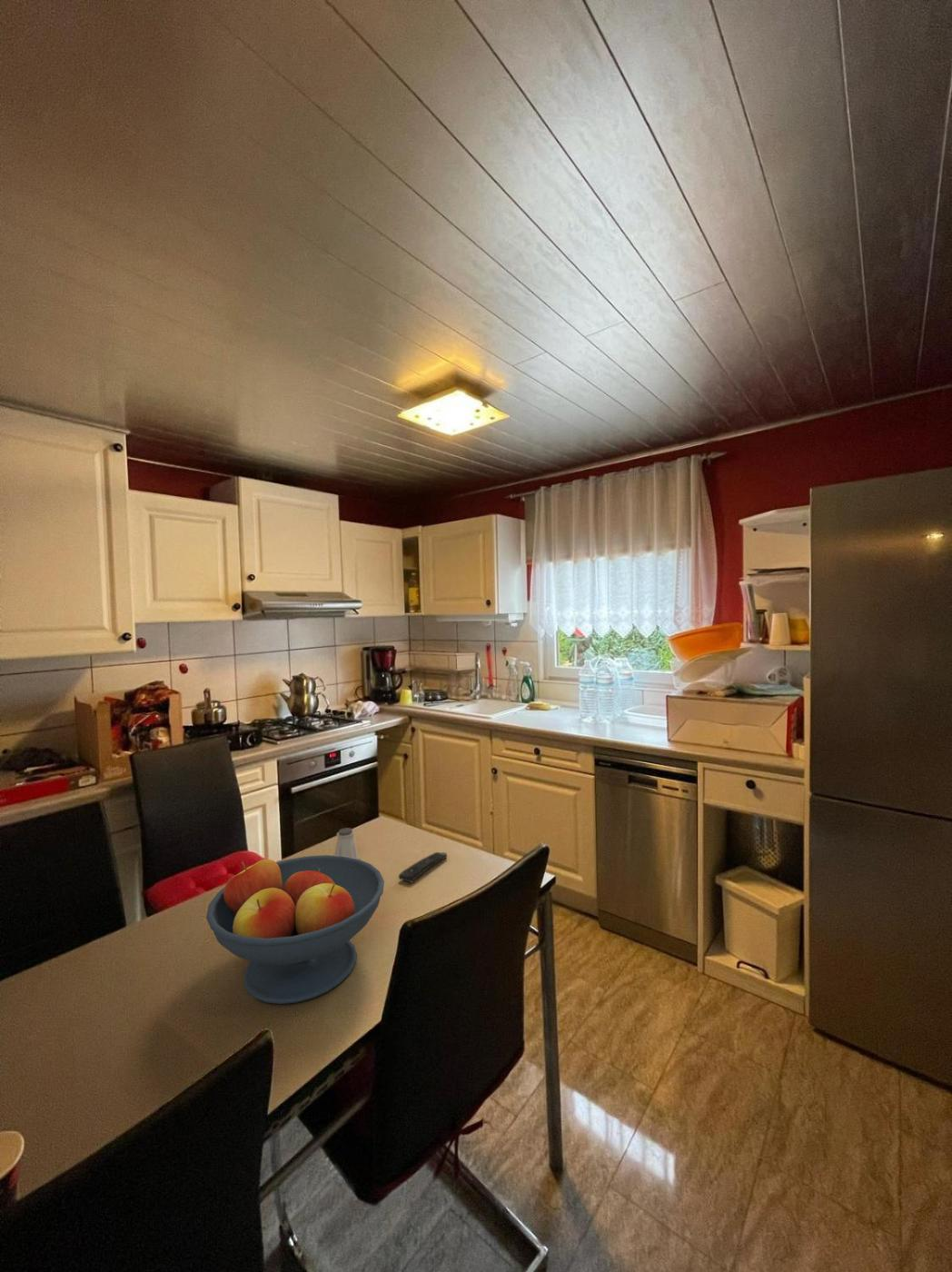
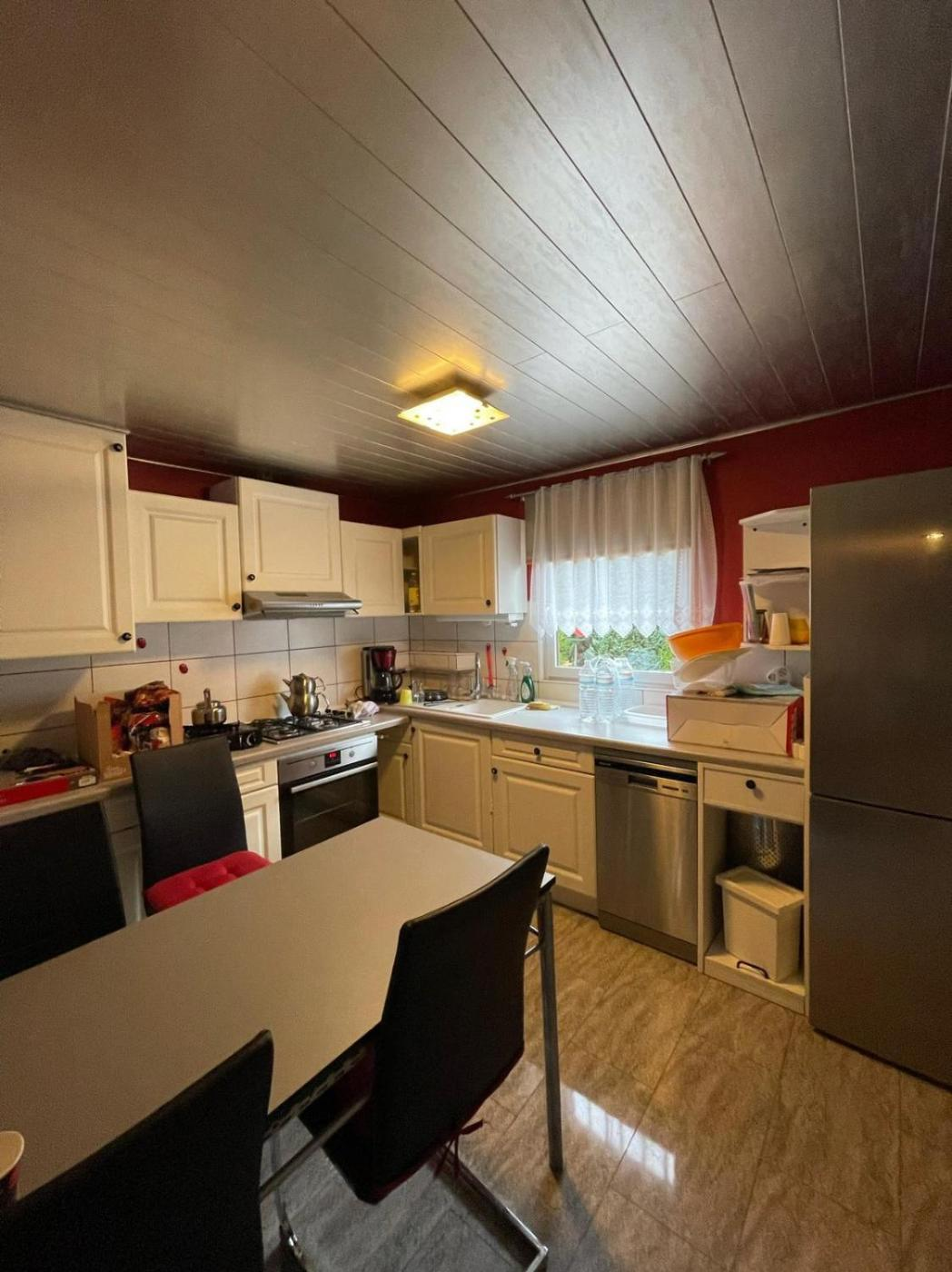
- fruit bowl (300, 915)
- saltshaker (345, 849)
- remote control (425, 864)
